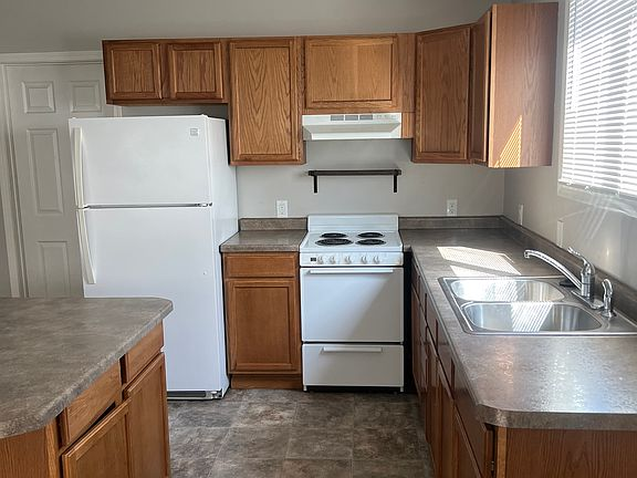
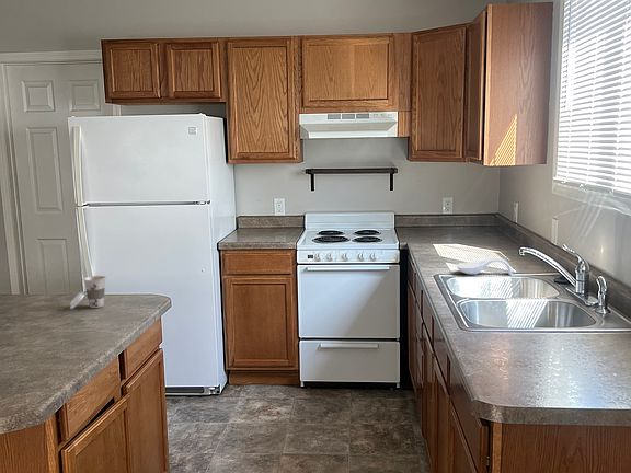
+ cup (88, 292)
+ spoon rest (483, 265)
